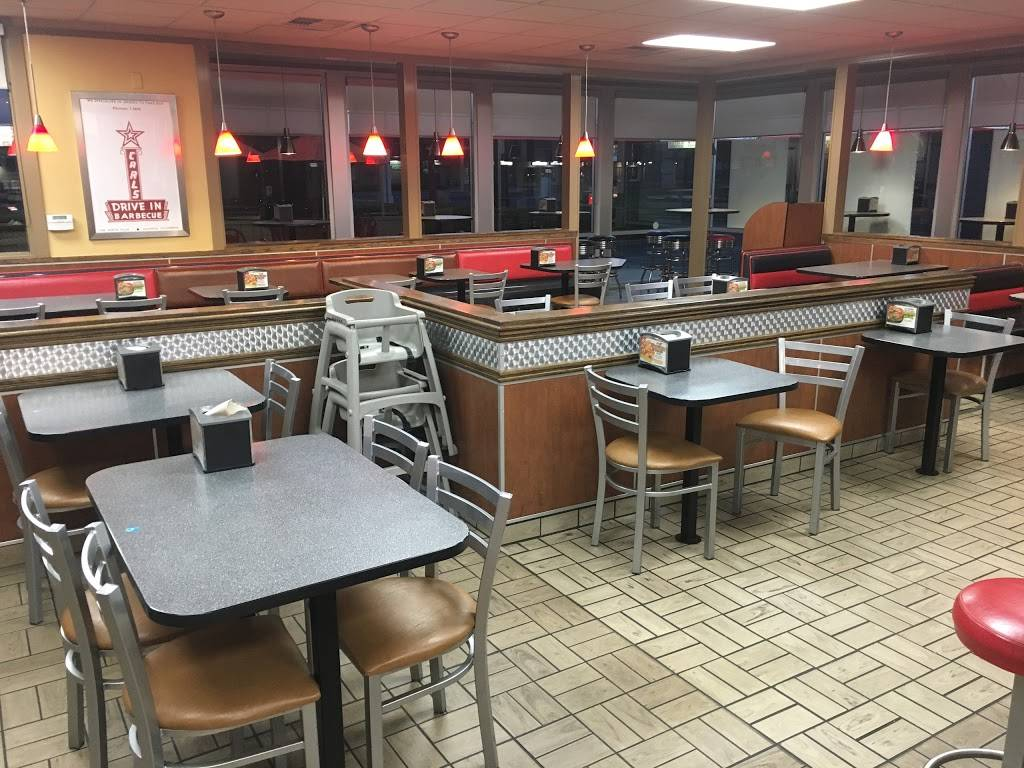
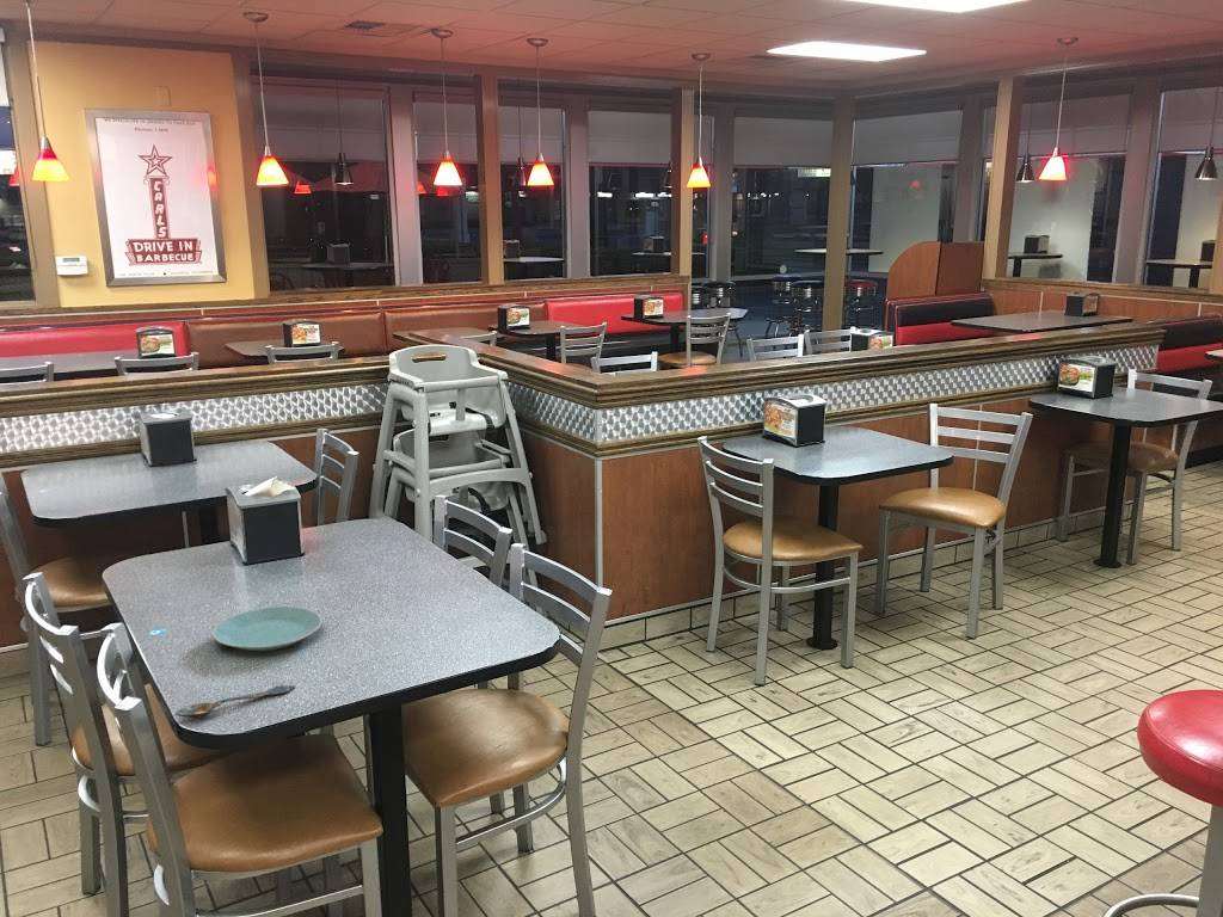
+ plate (268, 630)
+ spoon (238, 698)
